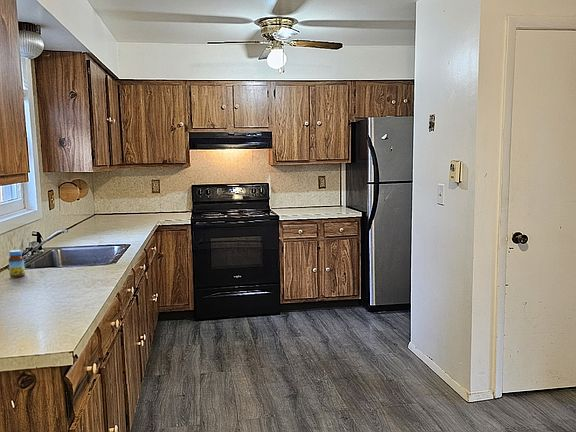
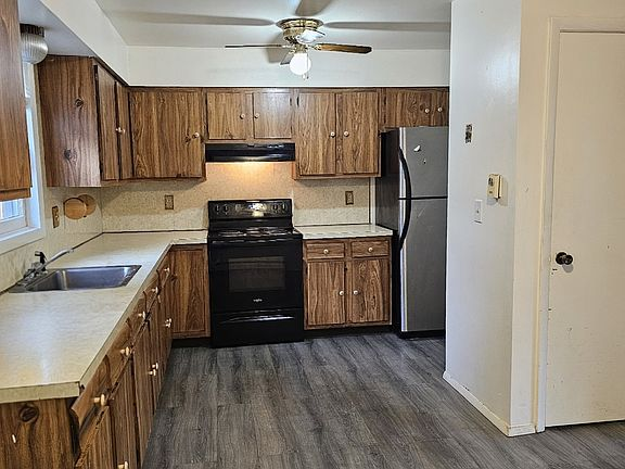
- jar (16, 263)
